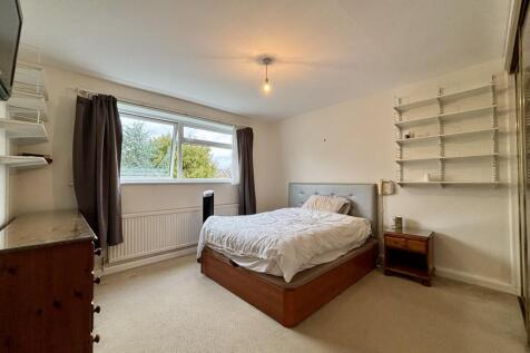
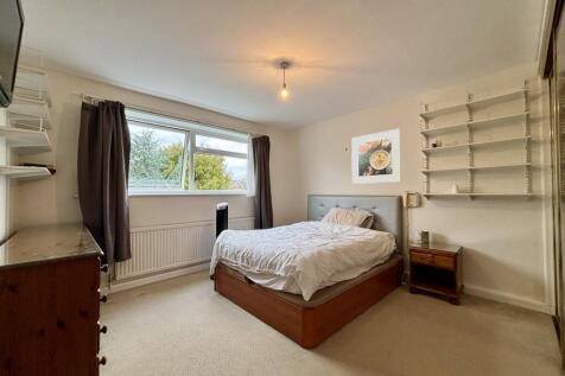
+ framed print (374, 158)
